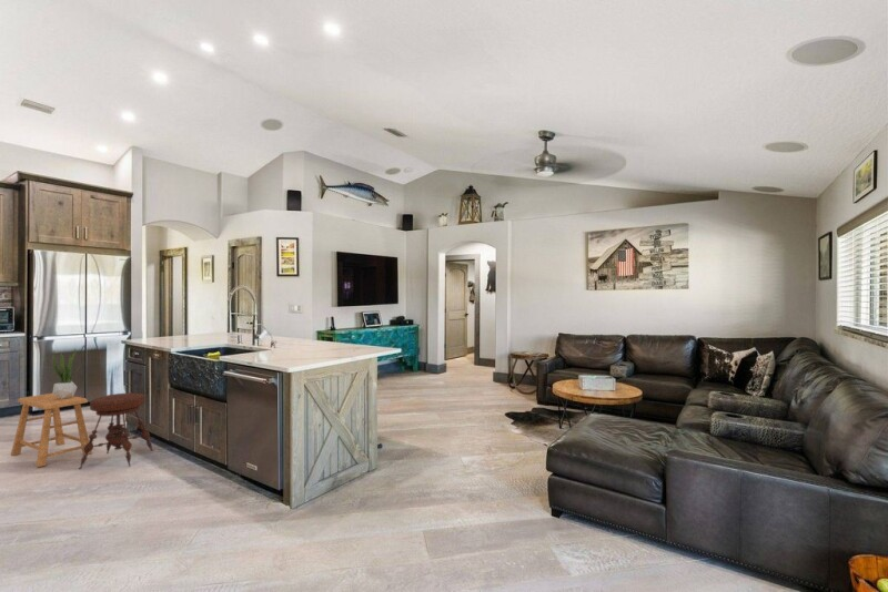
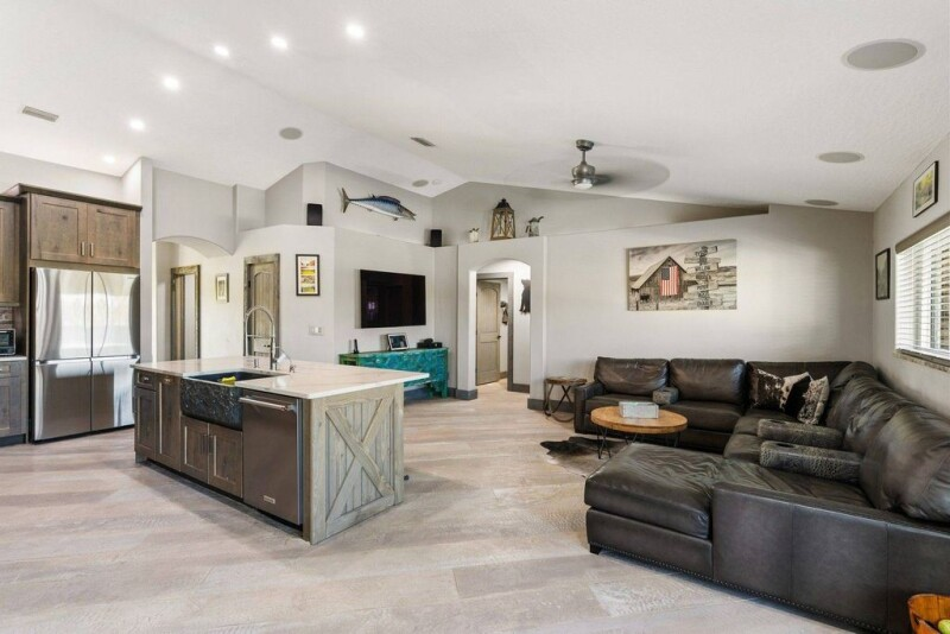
- stool (51, 426)
- potted plant (63, 372)
- stool (118, 427)
